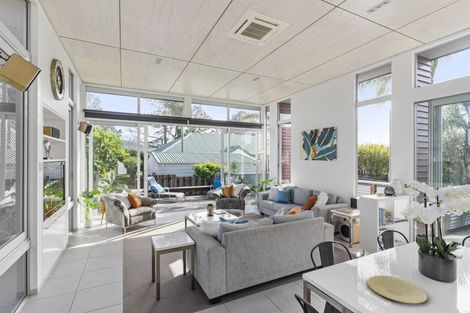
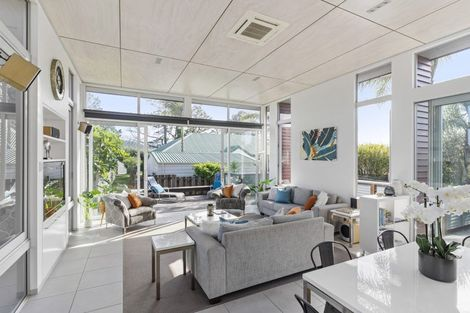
- plate (395, 288)
